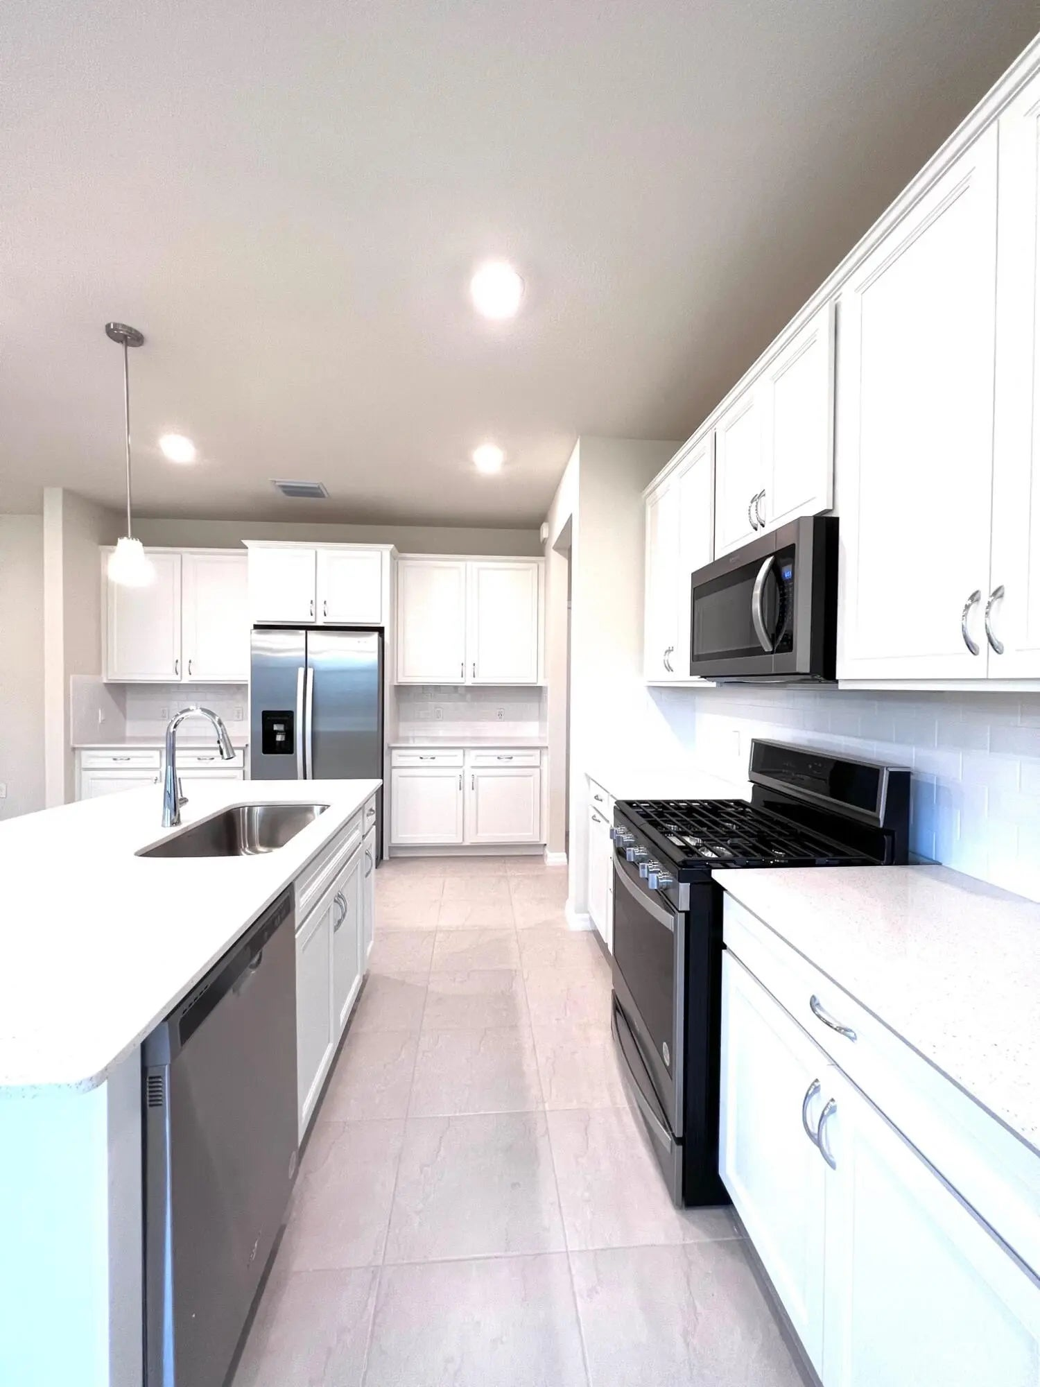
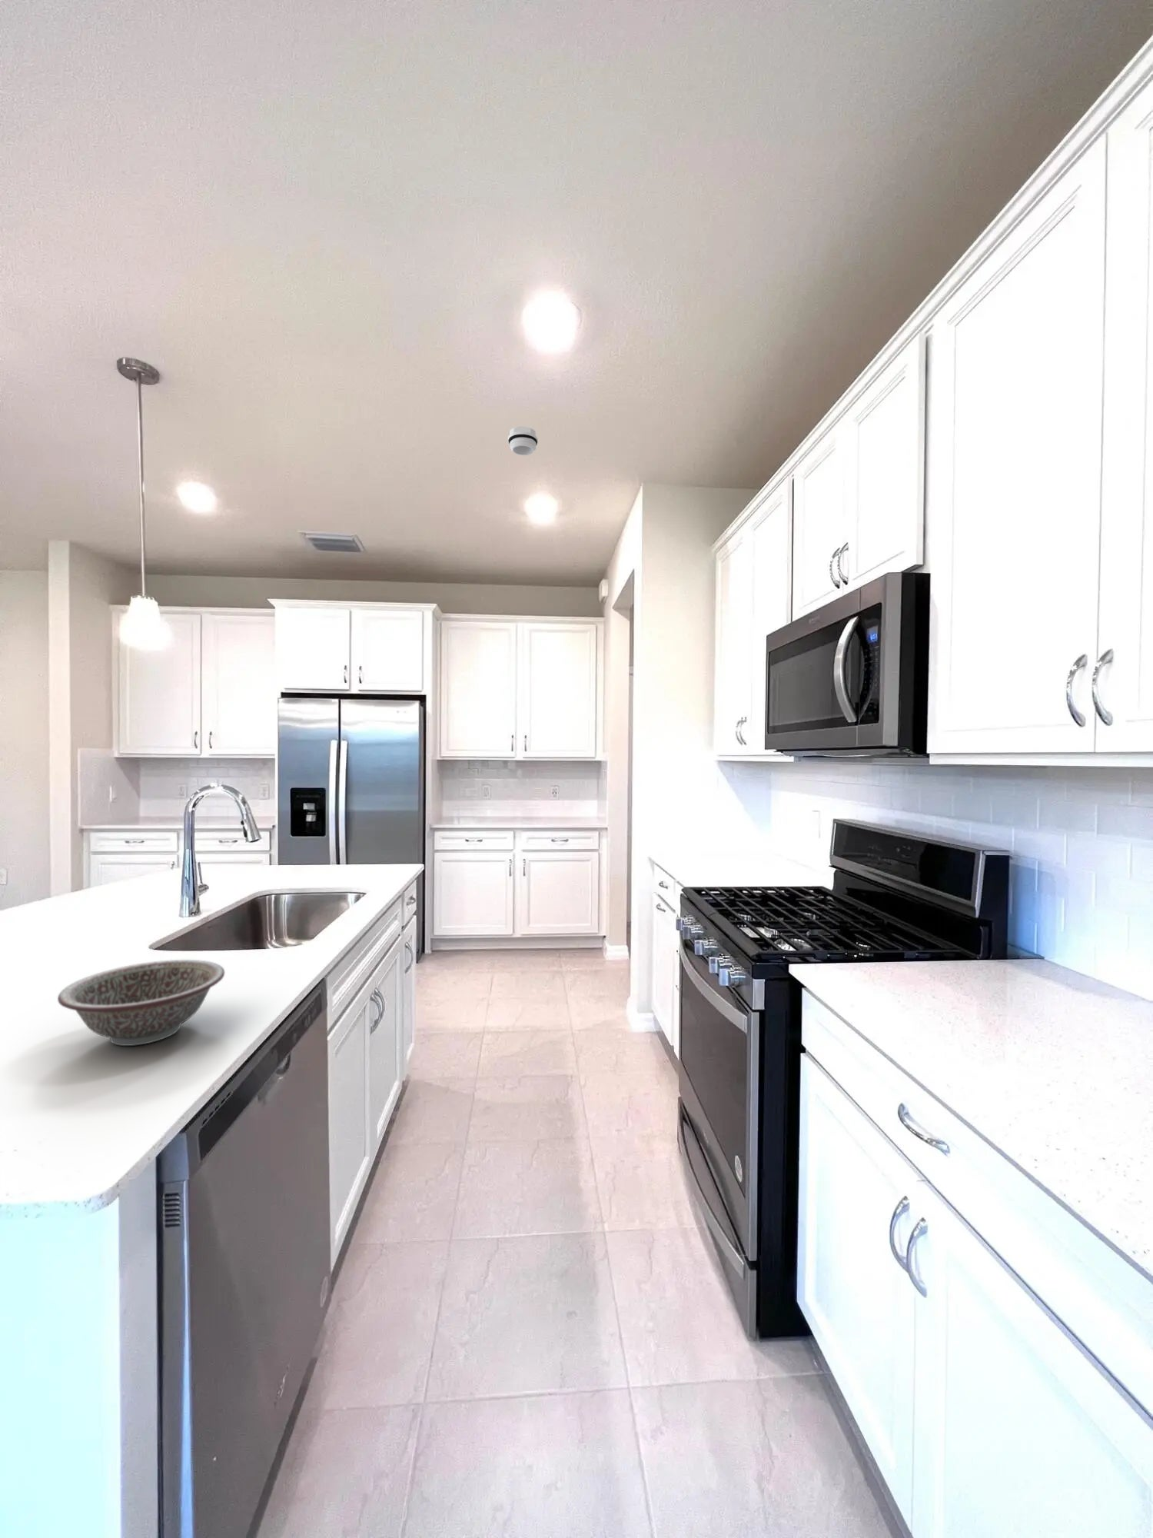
+ decorative bowl (147, 1006)
+ smoke detector (523, 441)
